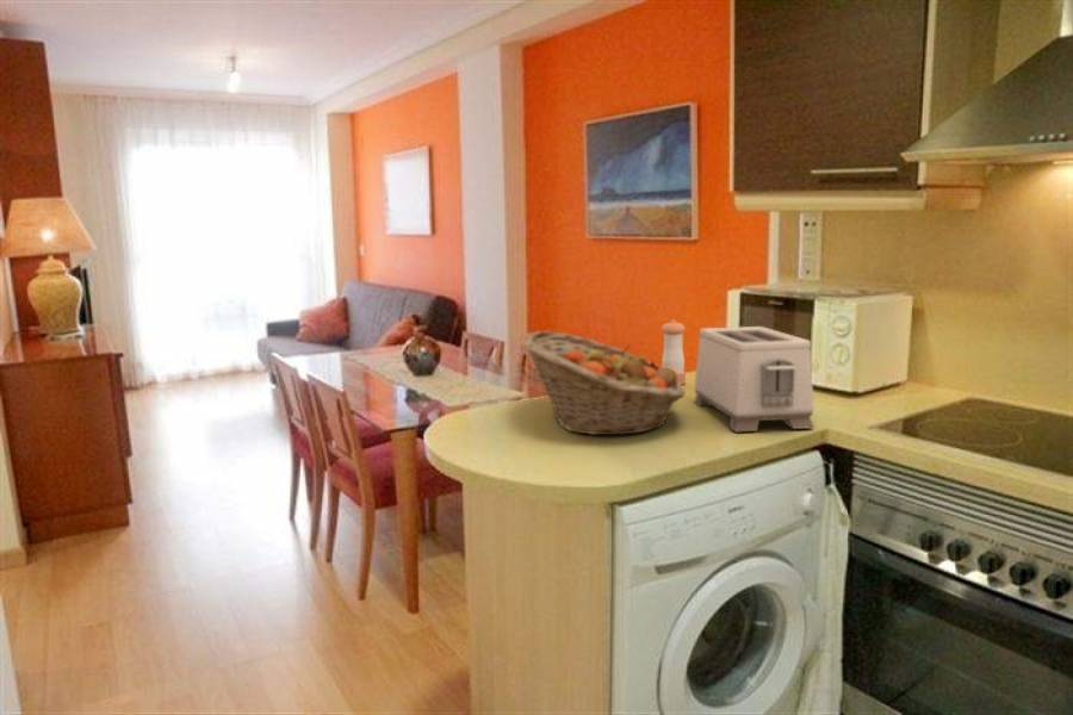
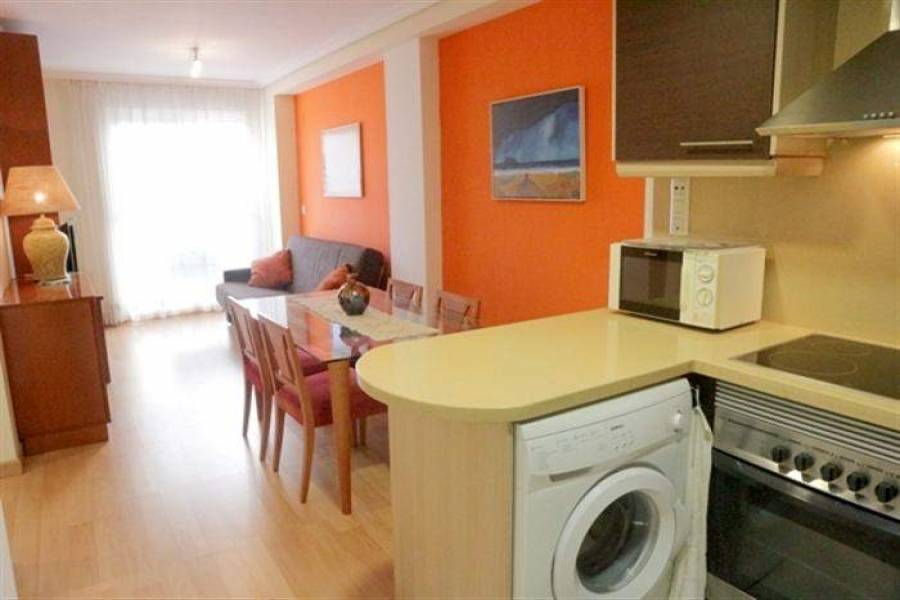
- toaster (752, 375)
- fruit basket (602, 377)
- pepper shaker (672, 352)
